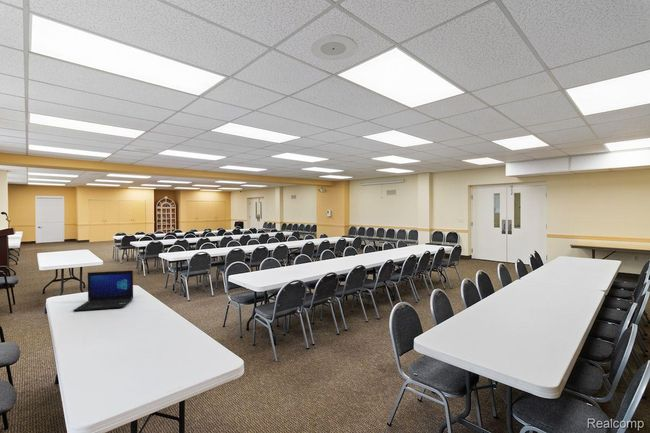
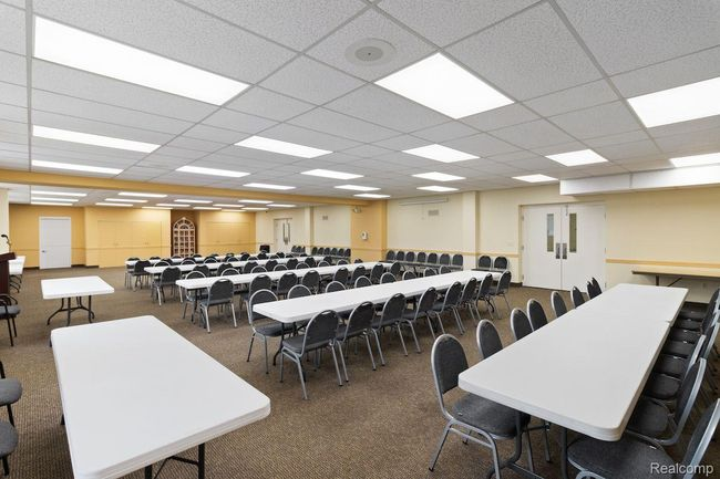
- laptop (105, 289)
